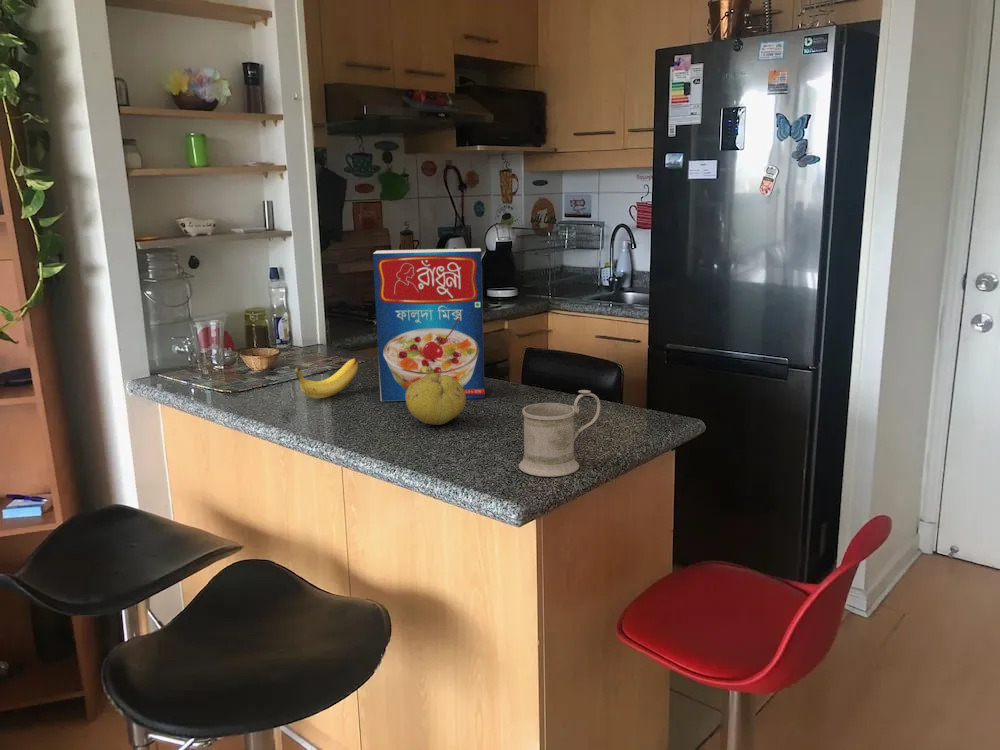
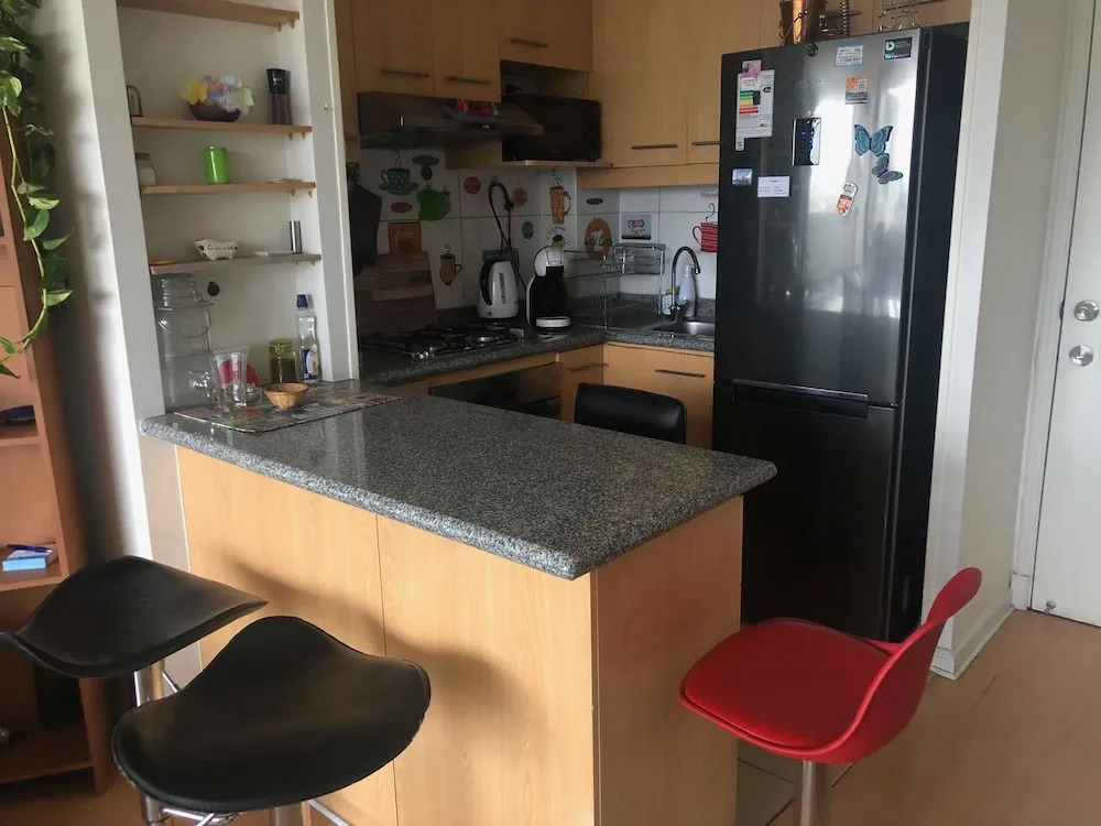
- cereal box (430, 324)
- fruit (435, 399)
- banana (328, 378)
- mug (561, 429)
